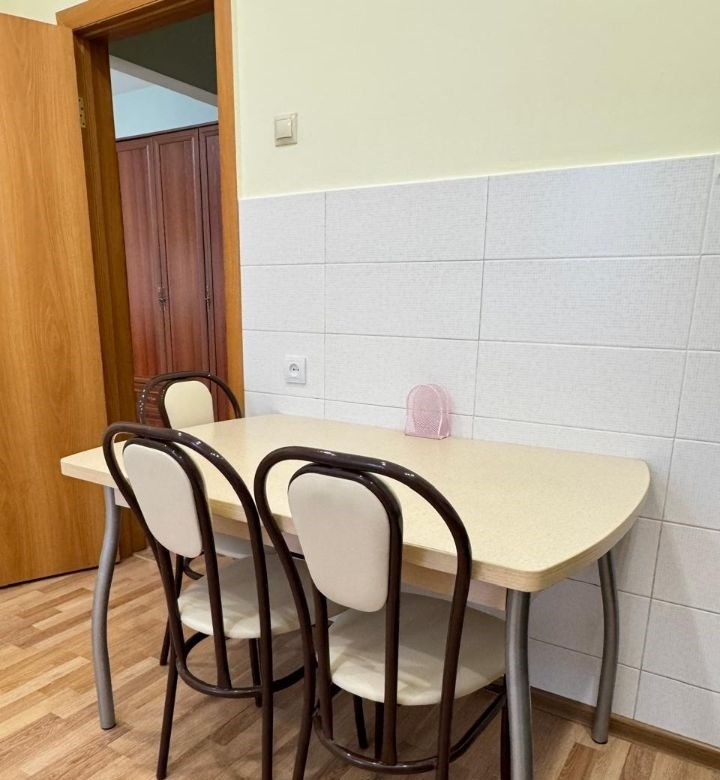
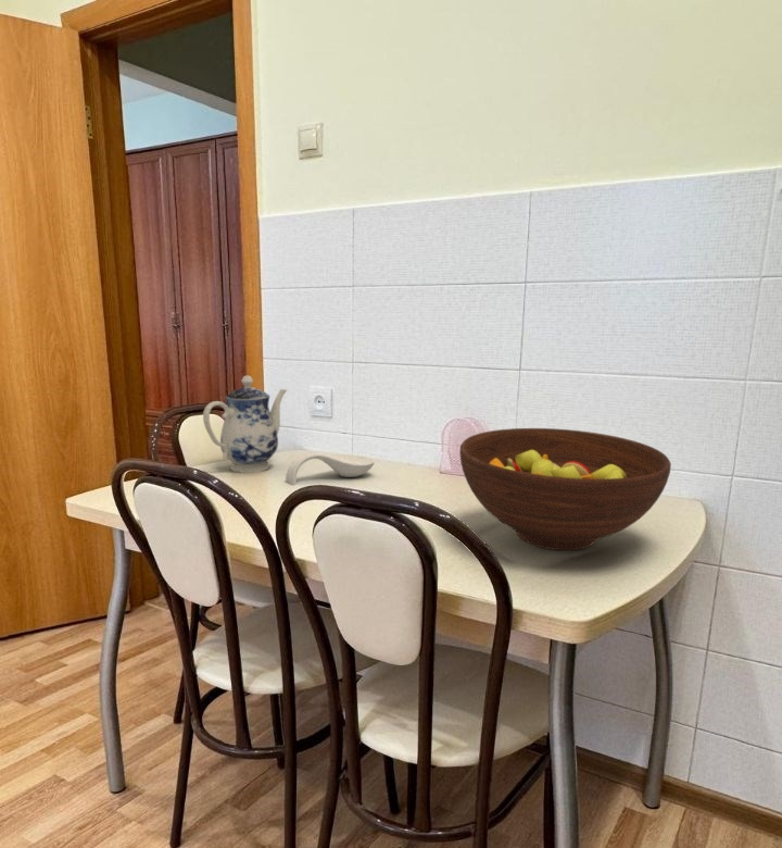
+ fruit bowl (557, 494)
+ teapot (249, 422)
+ spoon rest (331, 463)
